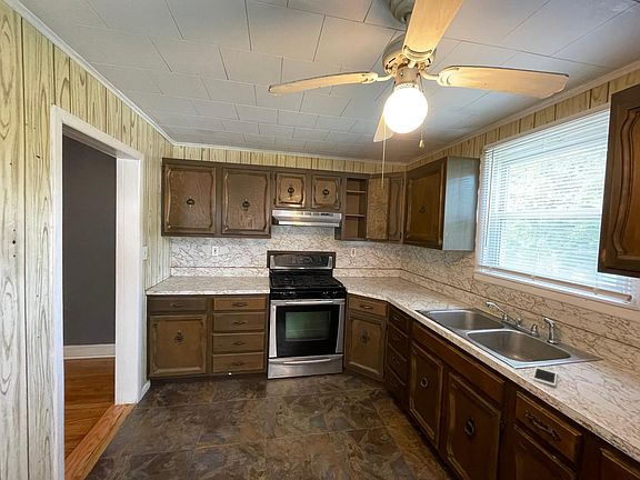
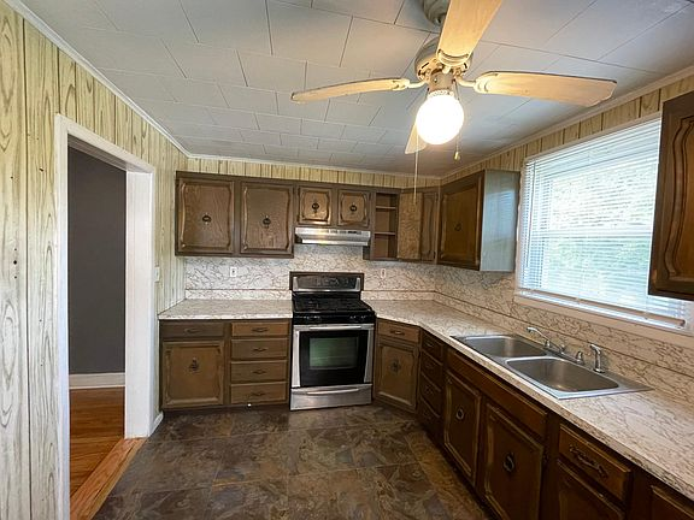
- cell phone (544, 376)
